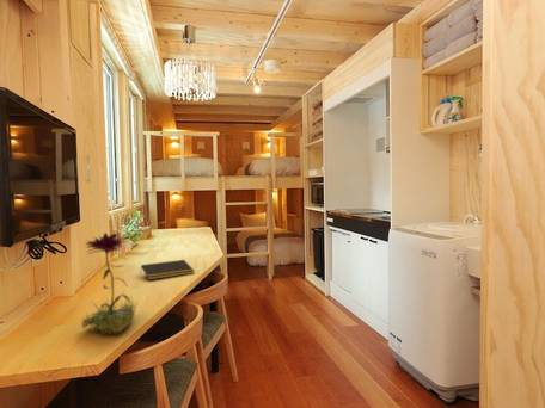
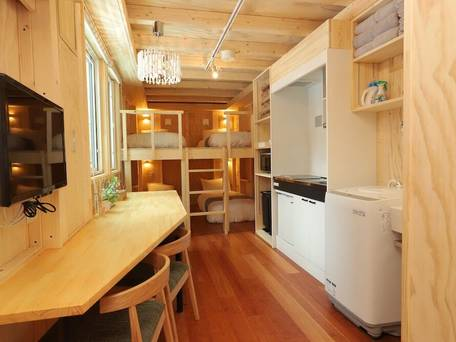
- flower (111, 279)
- notepad (167, 268)
